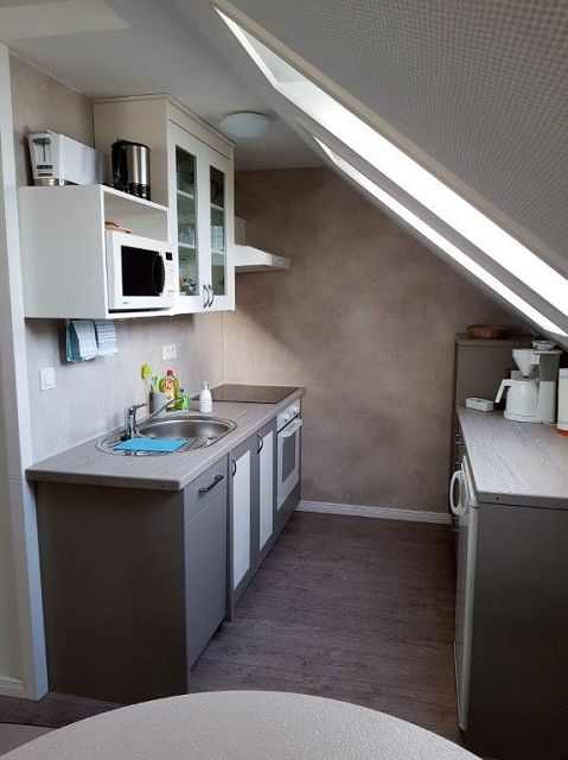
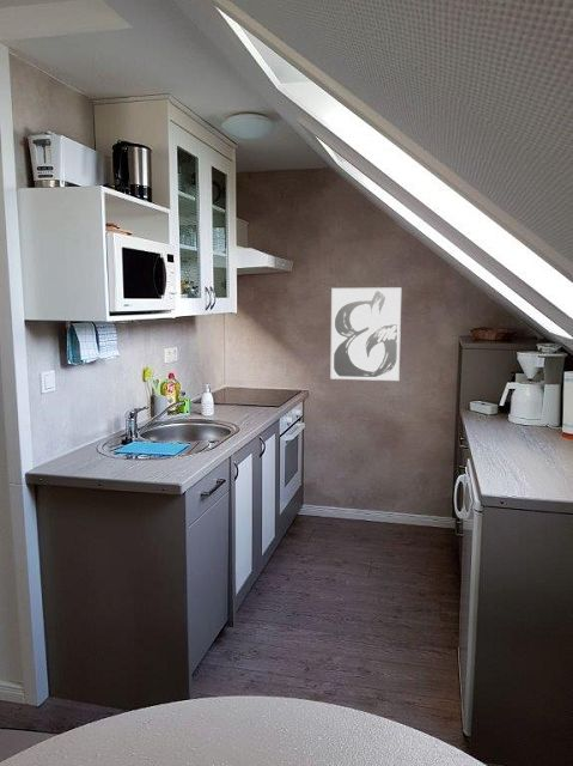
+ wall art (365, 334)
